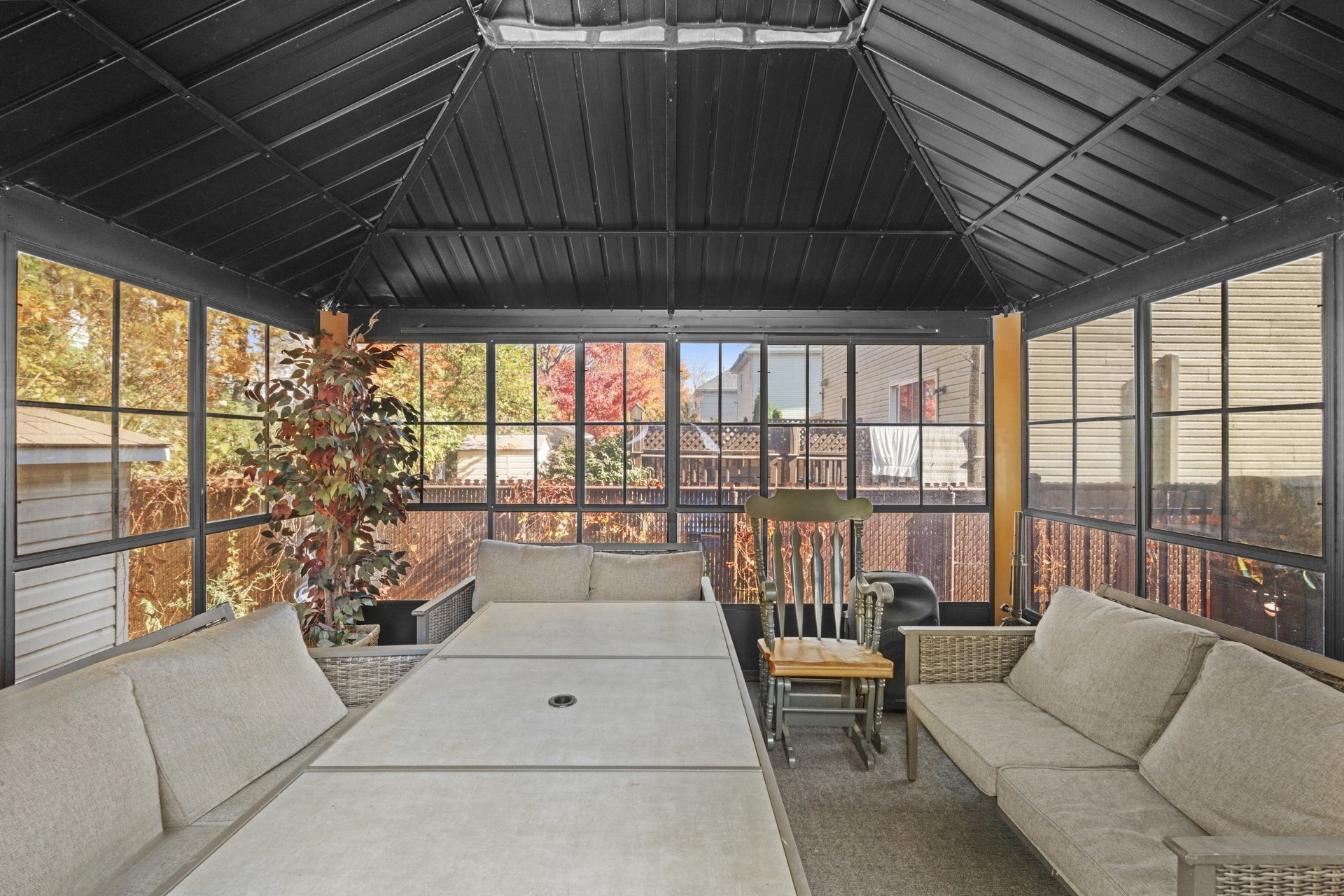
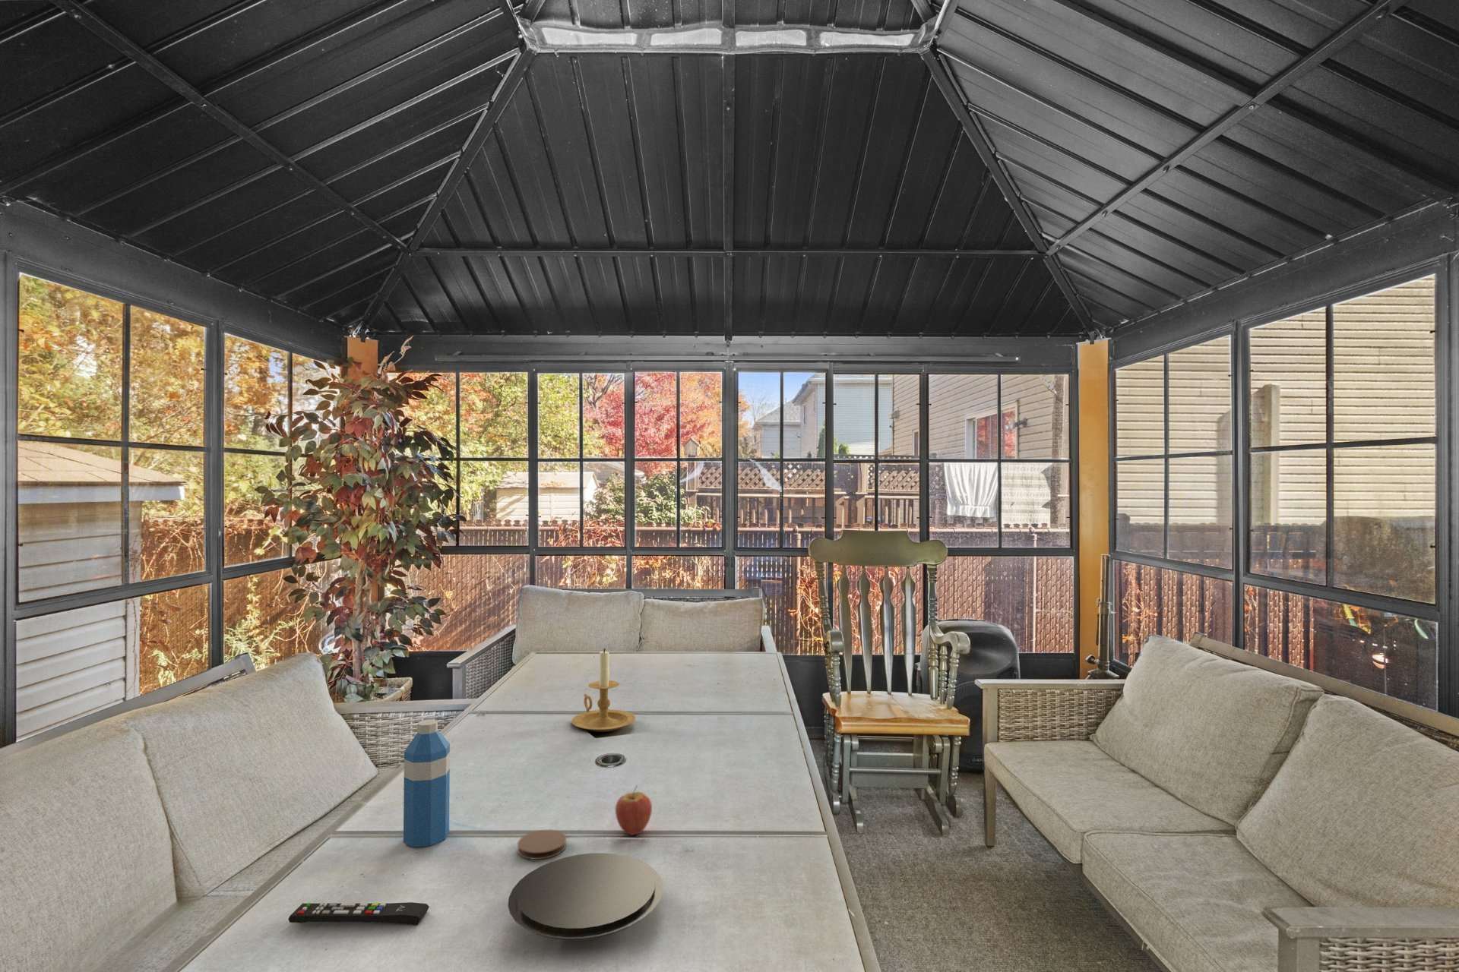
+ coaster (542, 844)
+ candle holder (604, 688)
+ plate (586, 900)
+ remote control (359, 912)
+ fruit (633, 809)
+ water bottle (427, 779)
